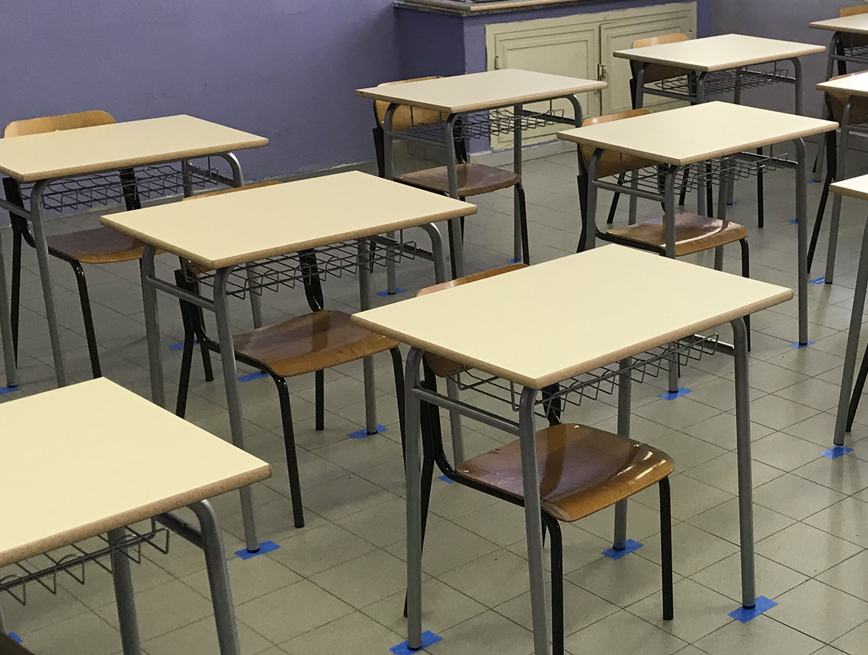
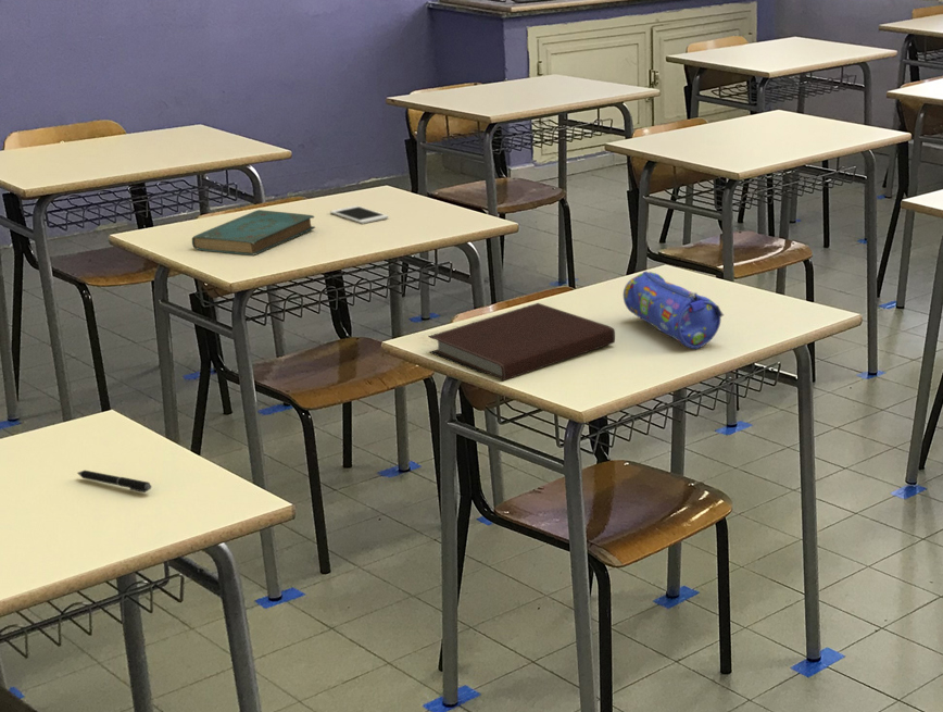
+ cell phone (359, 214)
+ book (254, 232)
+ pen (112, 479)
+ notebook (521, 340)
+ pencil case (670, 307)
